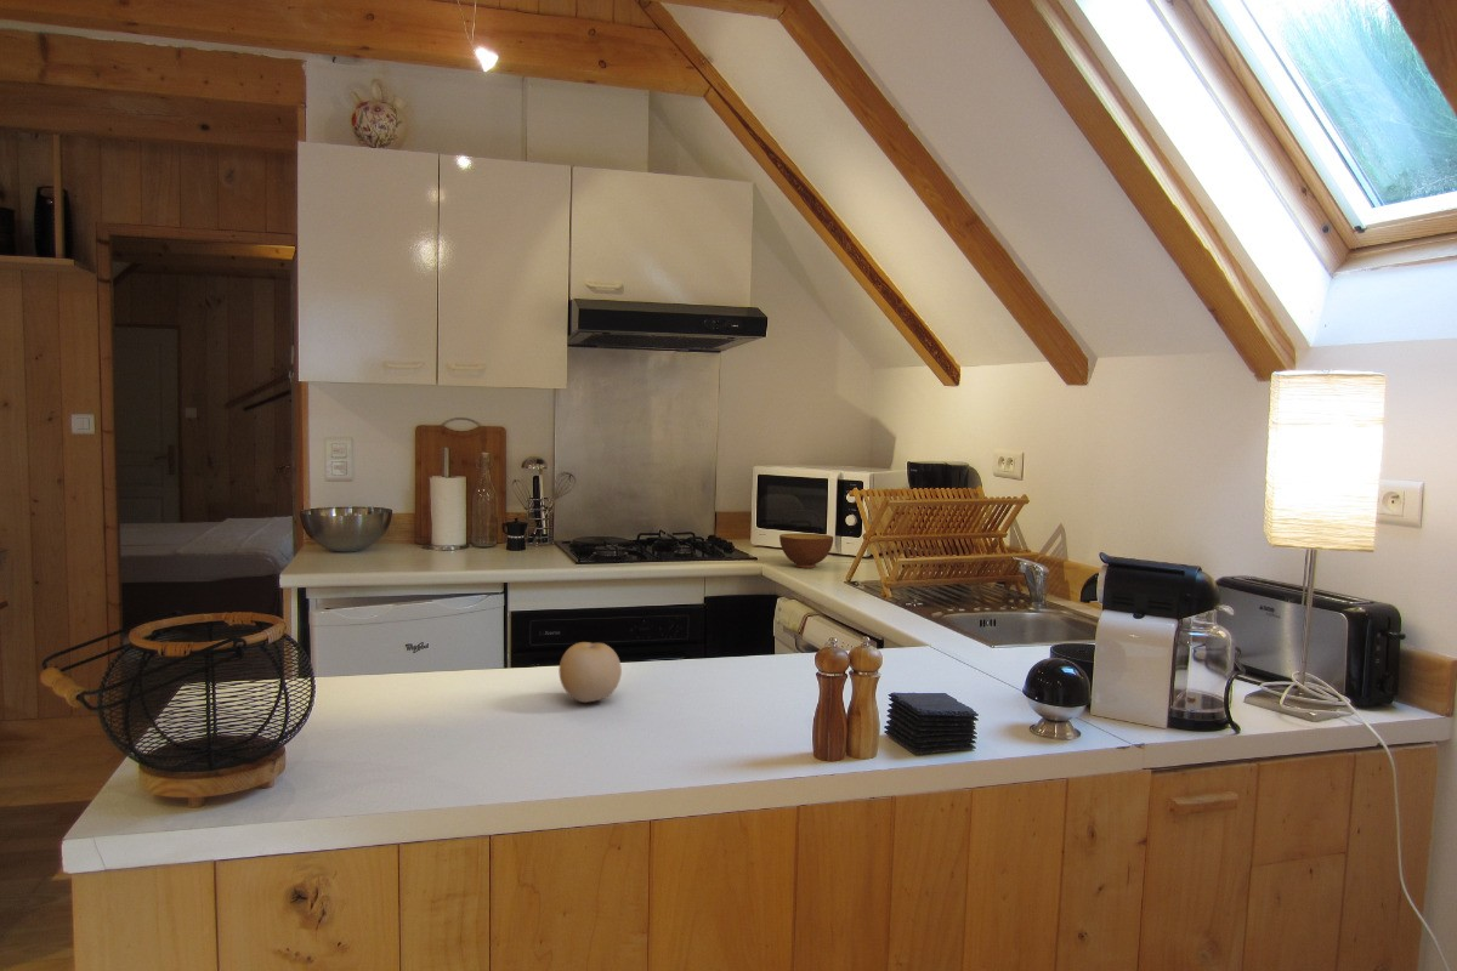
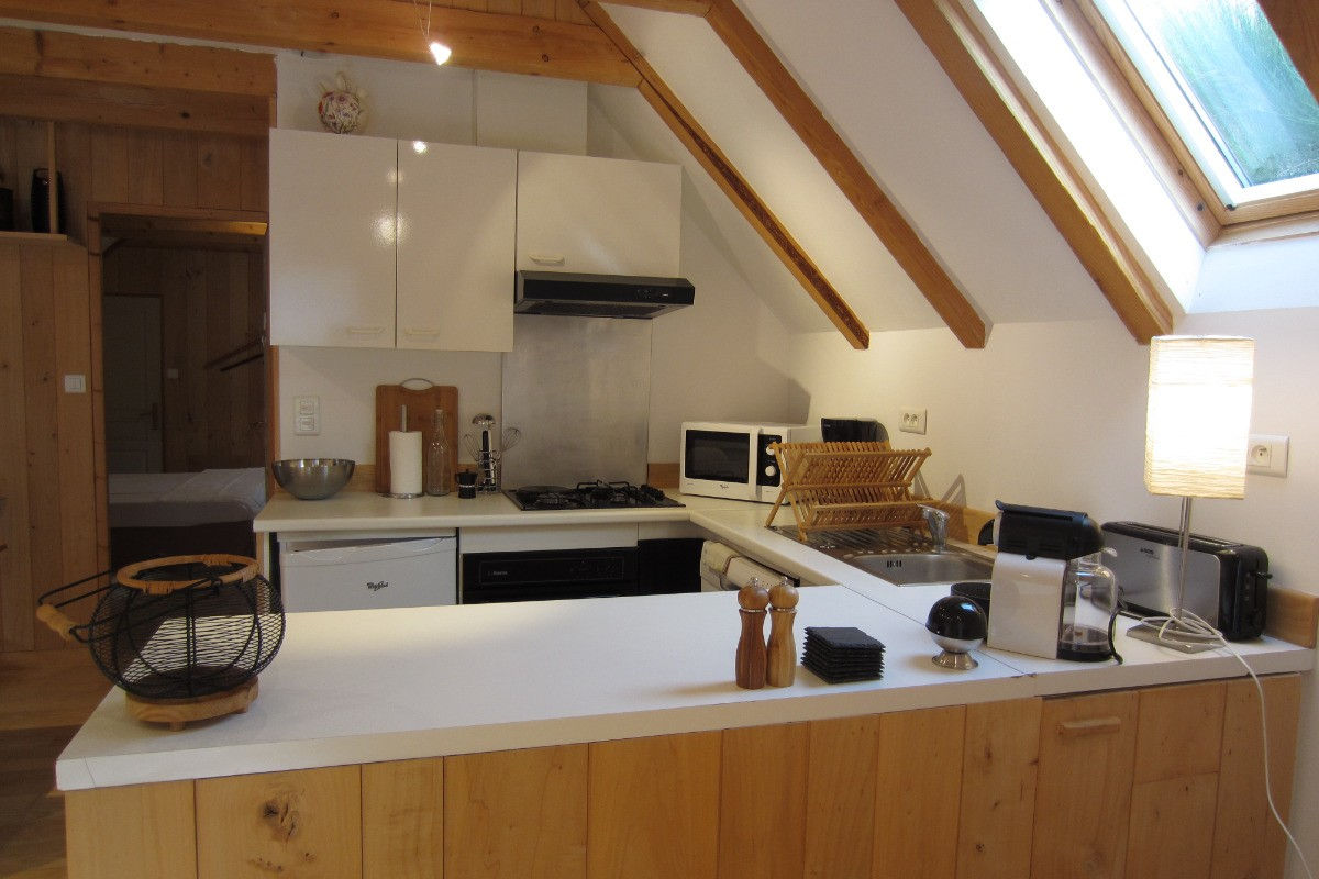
- bowl (805, 551)
- fruit (589, 672)
